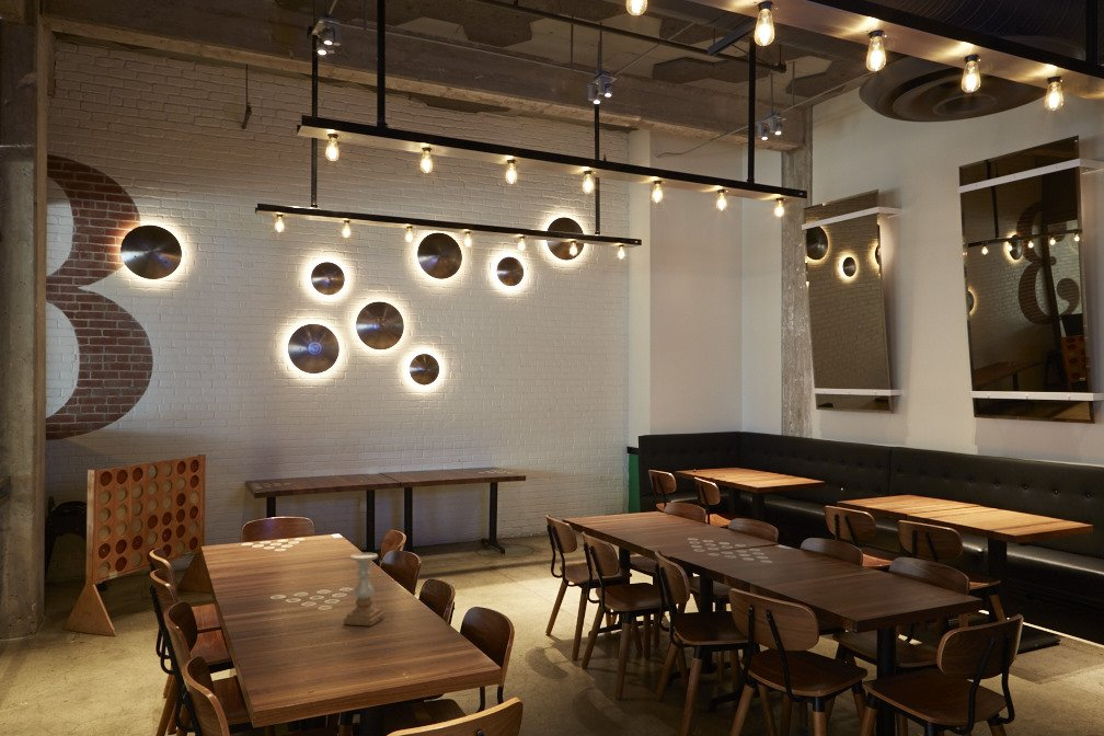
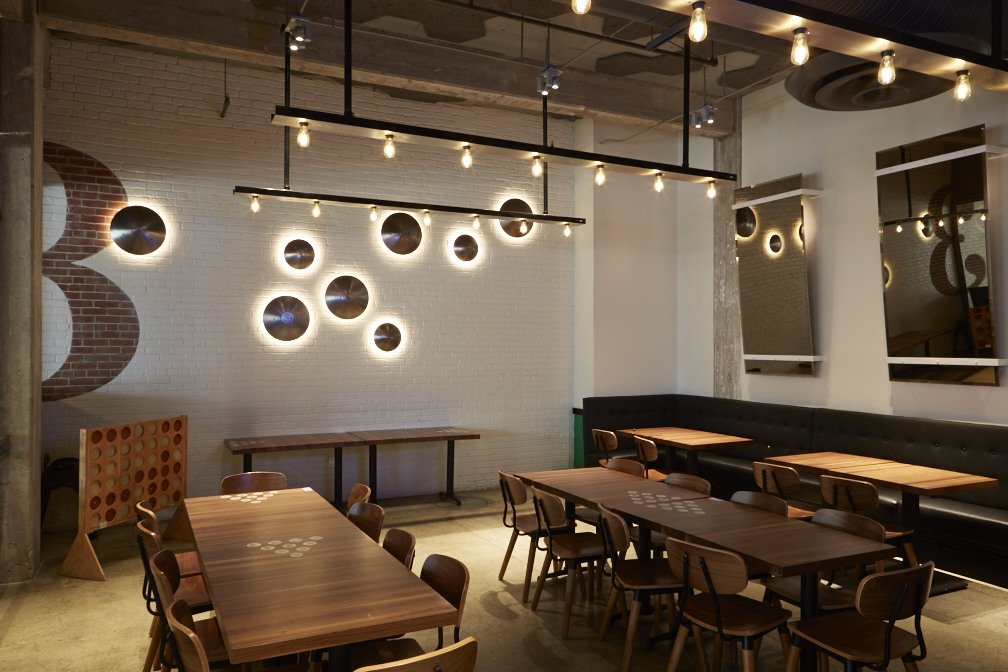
- candle holder (364, 588)
